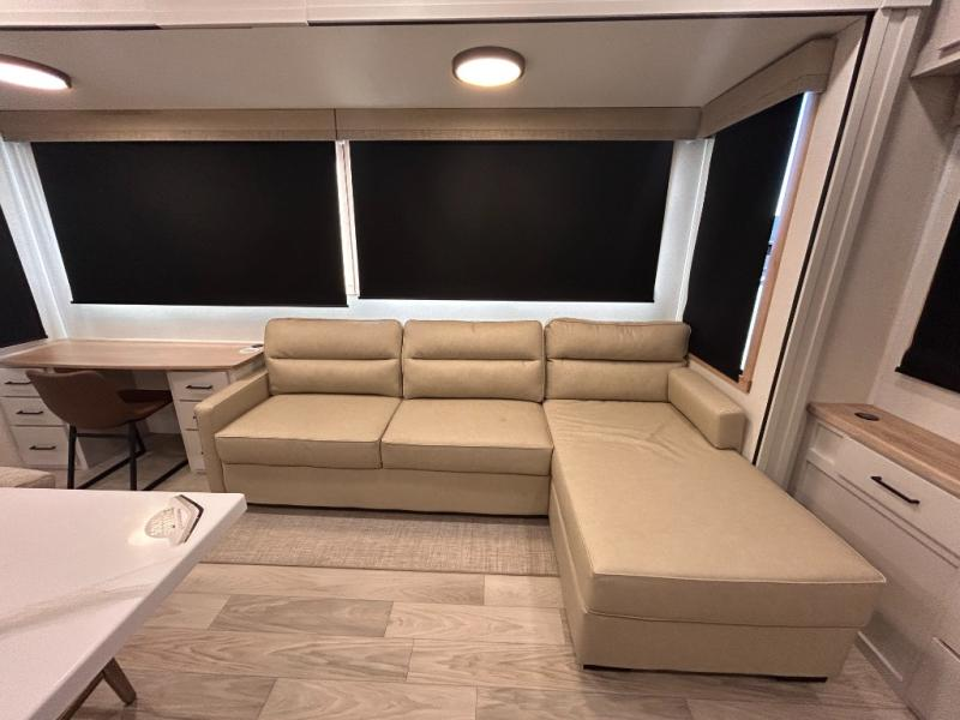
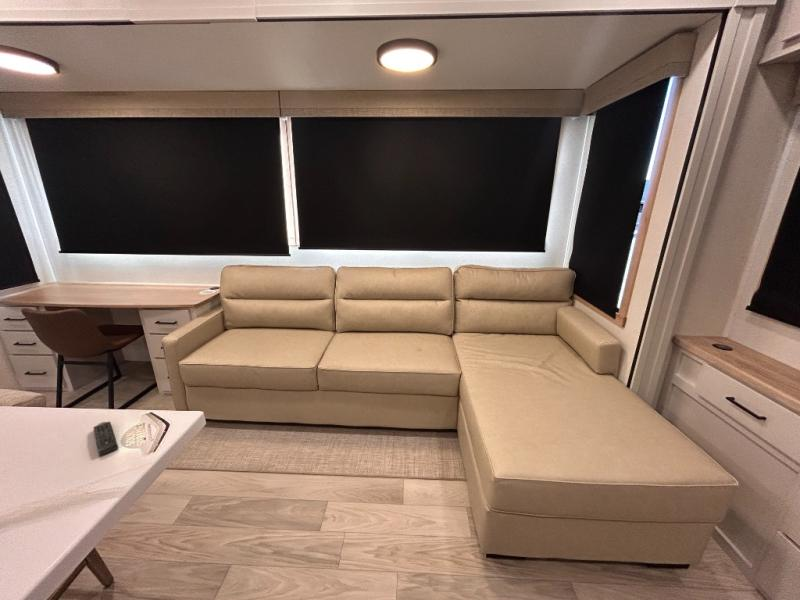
+ remote control (104, 435)
